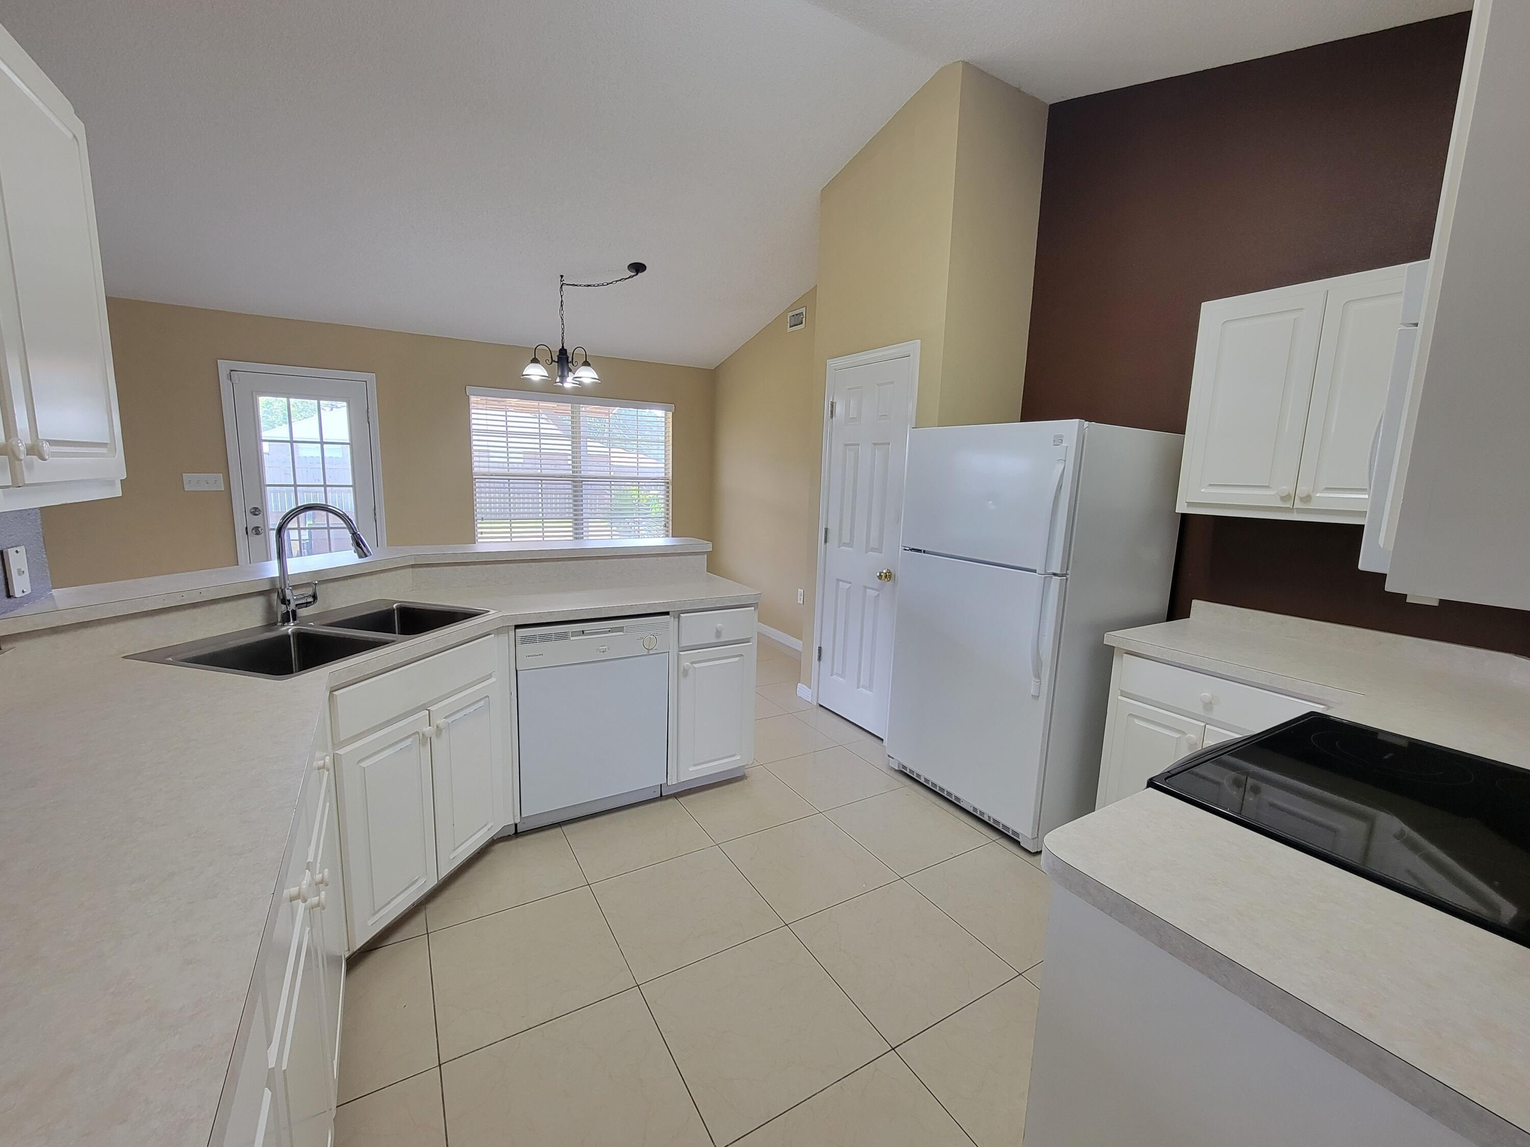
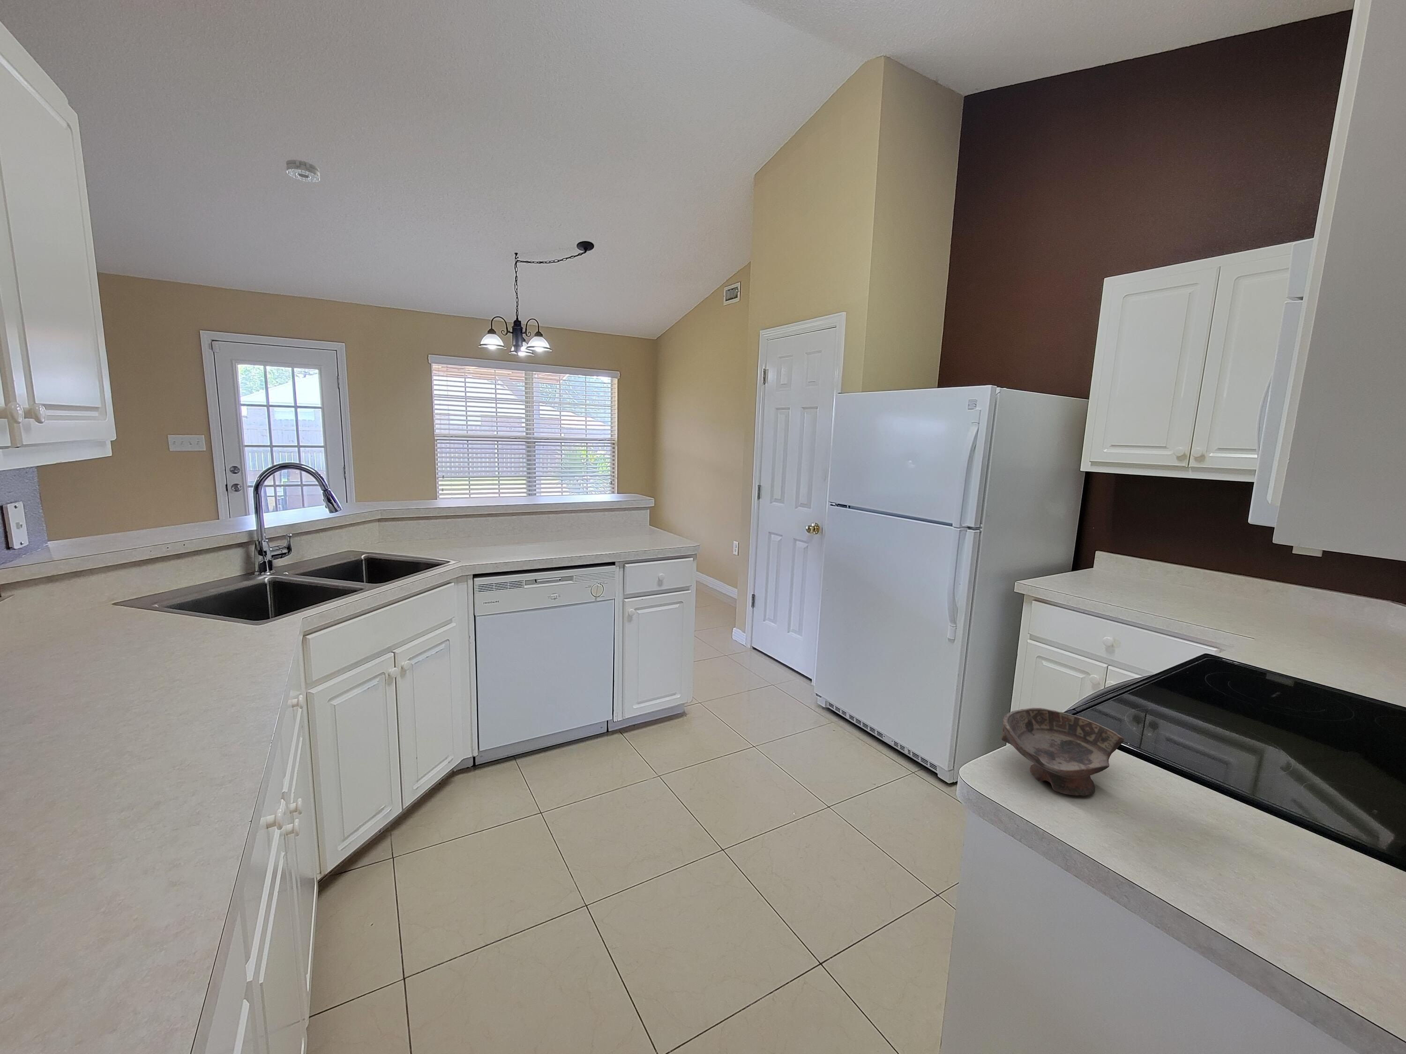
+ smoke detector (302, 170)
+ ceramic bowl (1058, 750)
